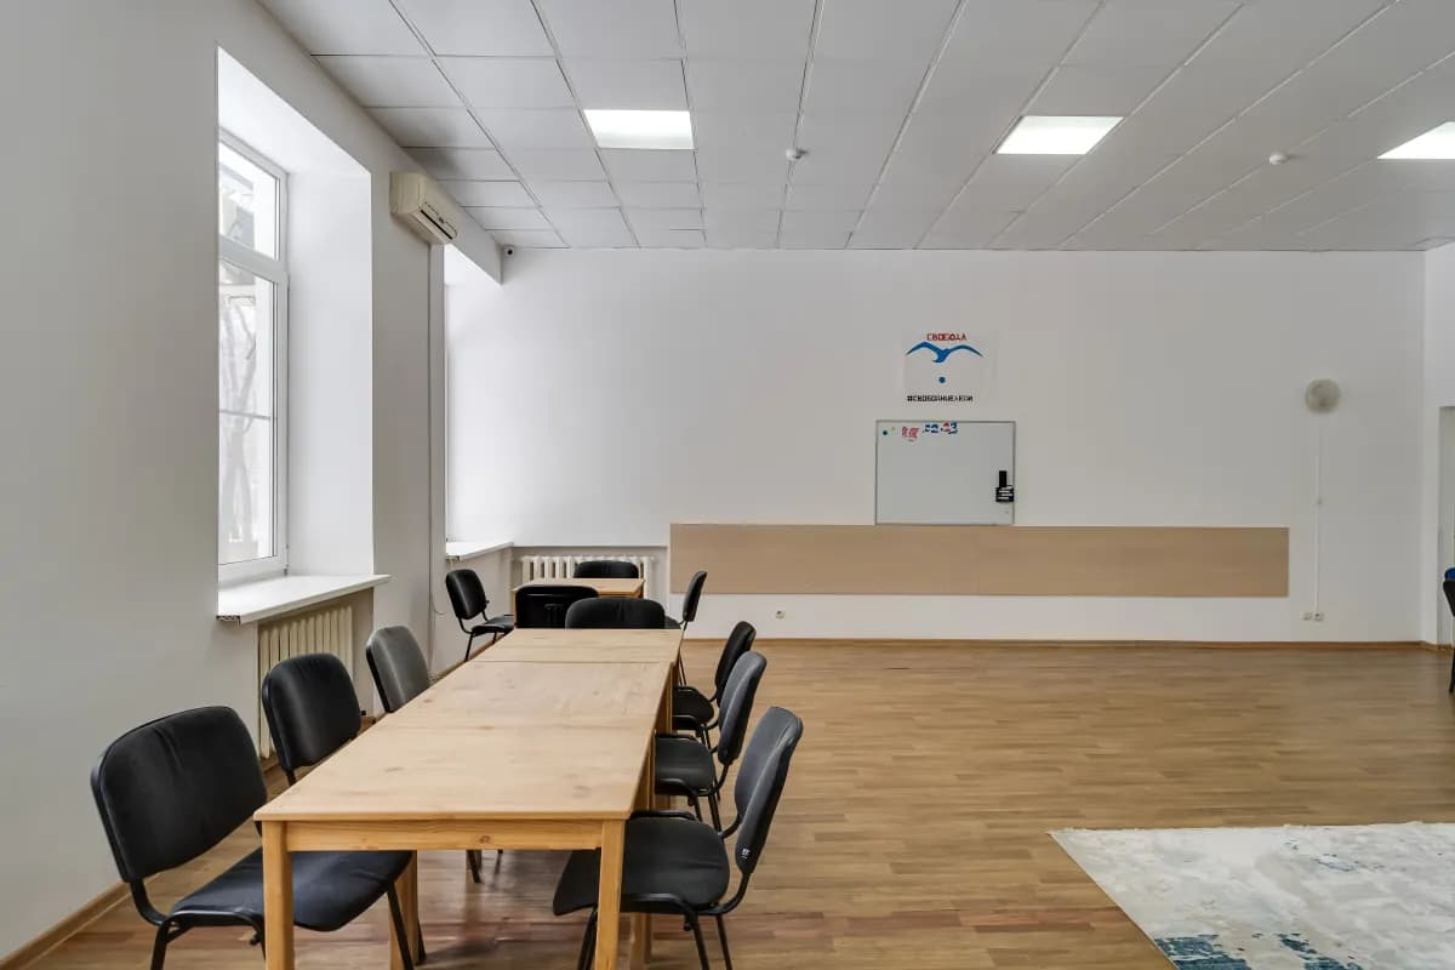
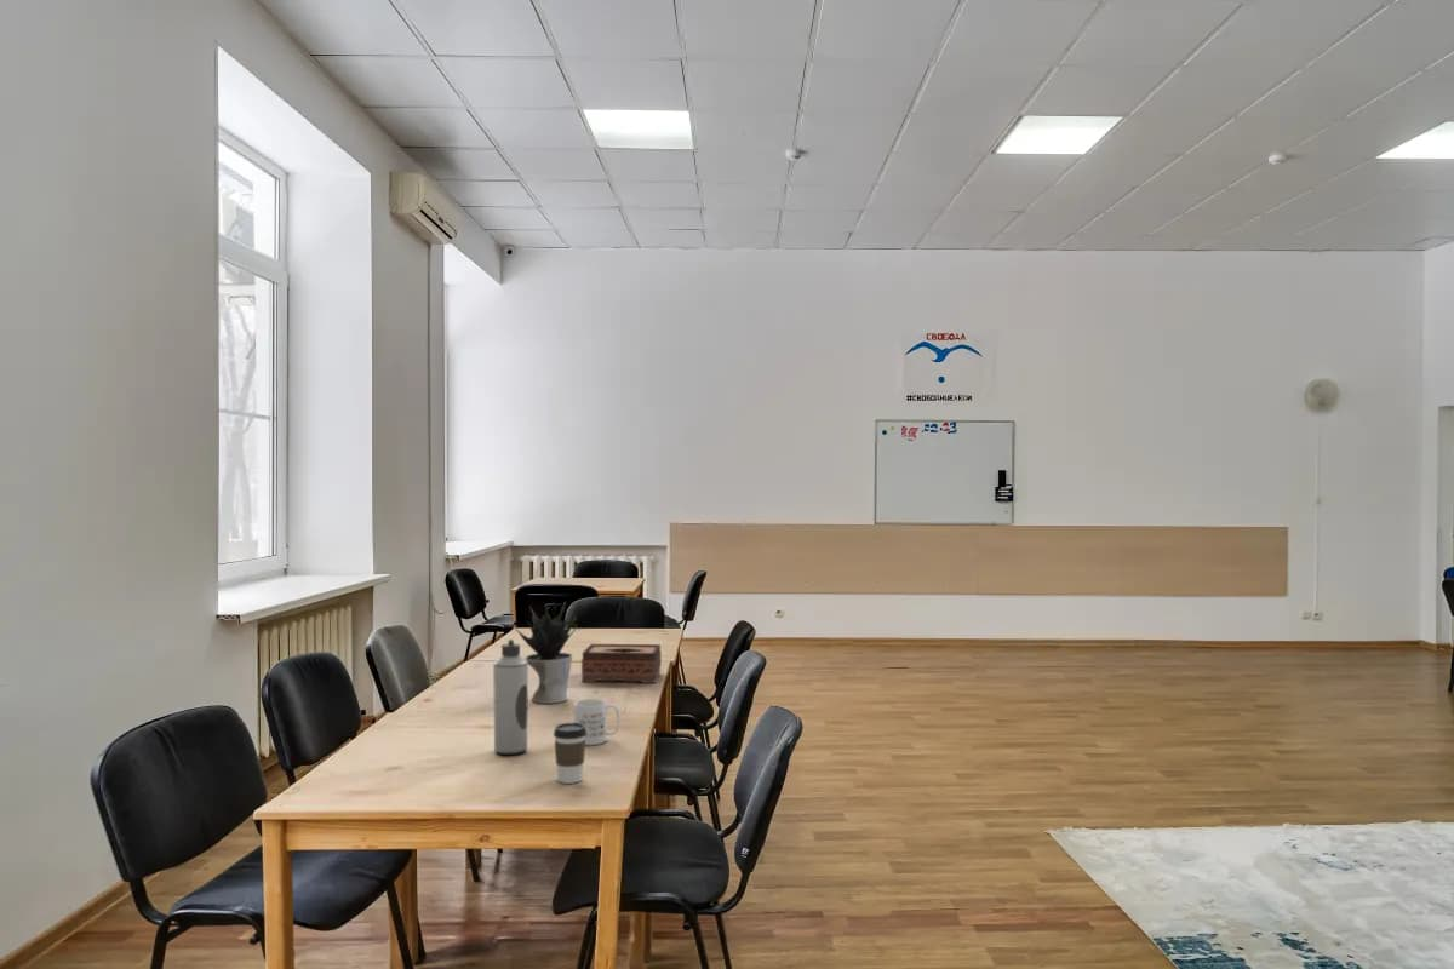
+ water bottle (510, 695)
+ tissue box (622, 663)
+ coffee cup (569, 752)
+ mug (596, 721)
+ potted plant (548, 652)
